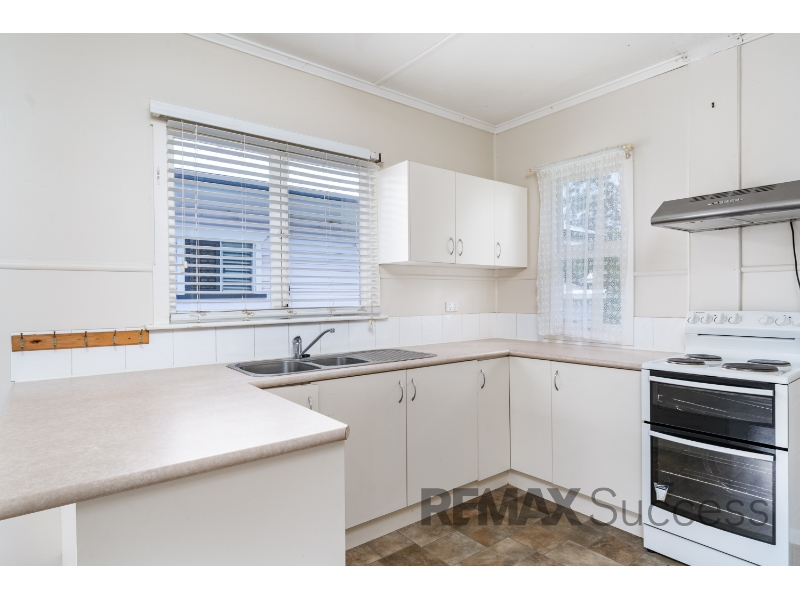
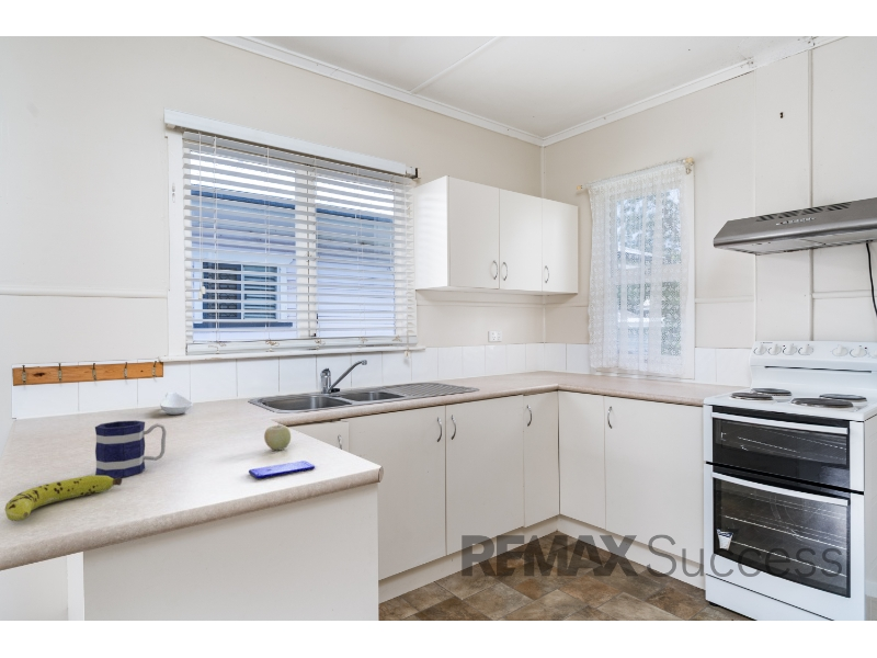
+ smartphone (282, 468)
+ fruit (68, 496)
+ spoon rest (173, 402)
+ fruit (277, 434)
+ mug (132, 446)
